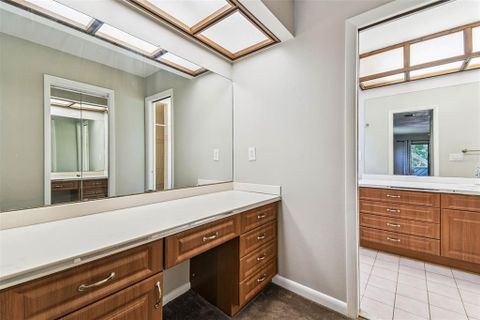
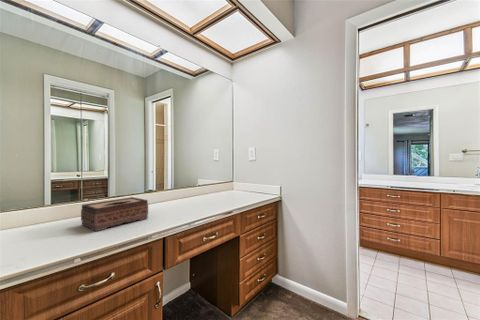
+ tissue box (116, 211)
